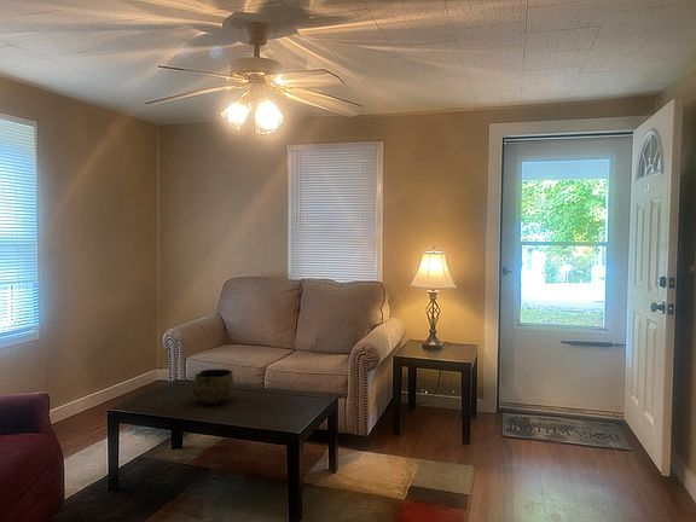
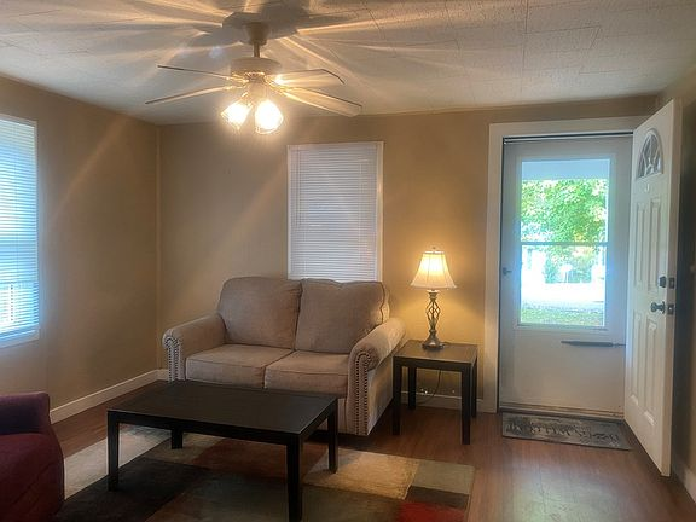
- decorative bowl (214, 385)
